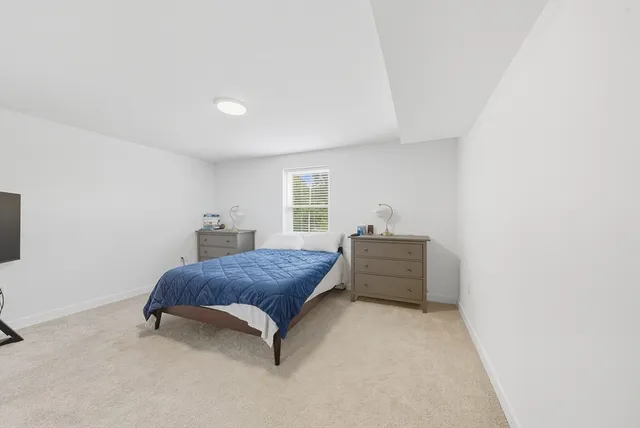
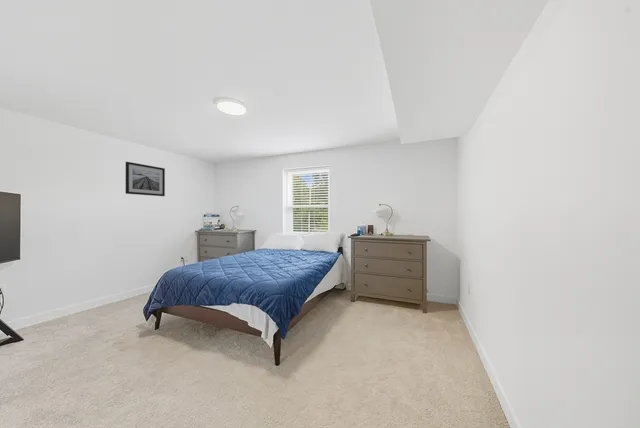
+ wall art (146, 180)
